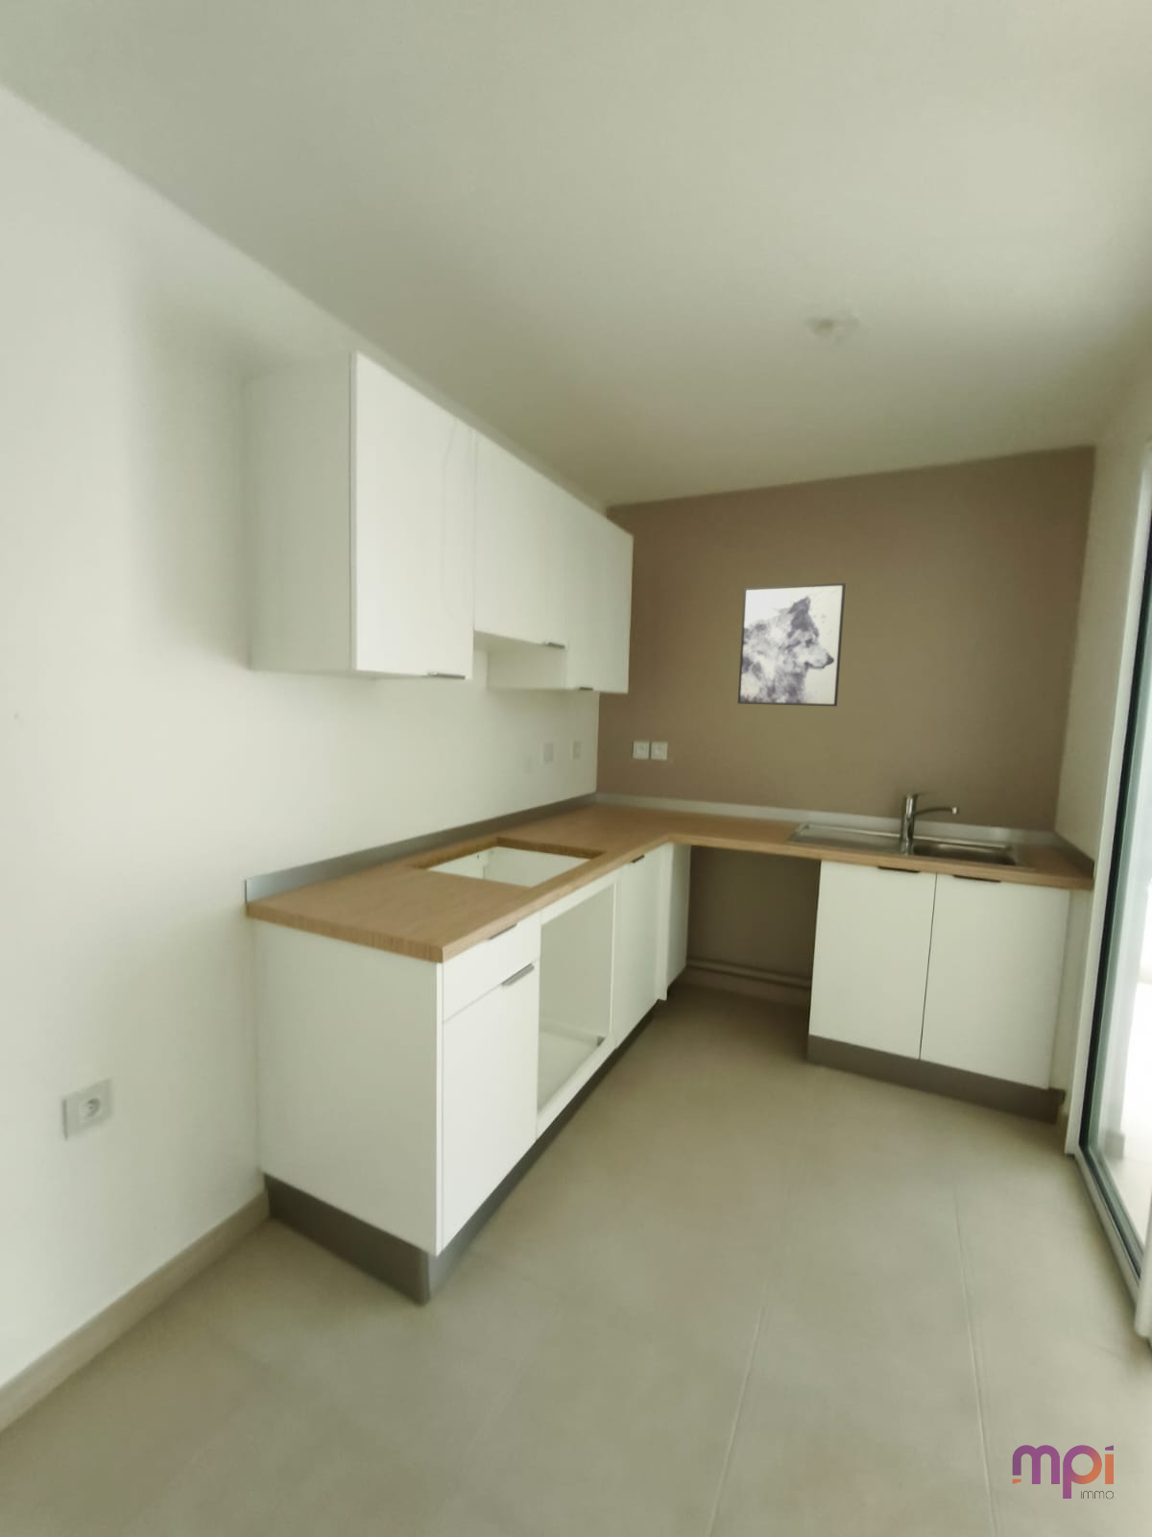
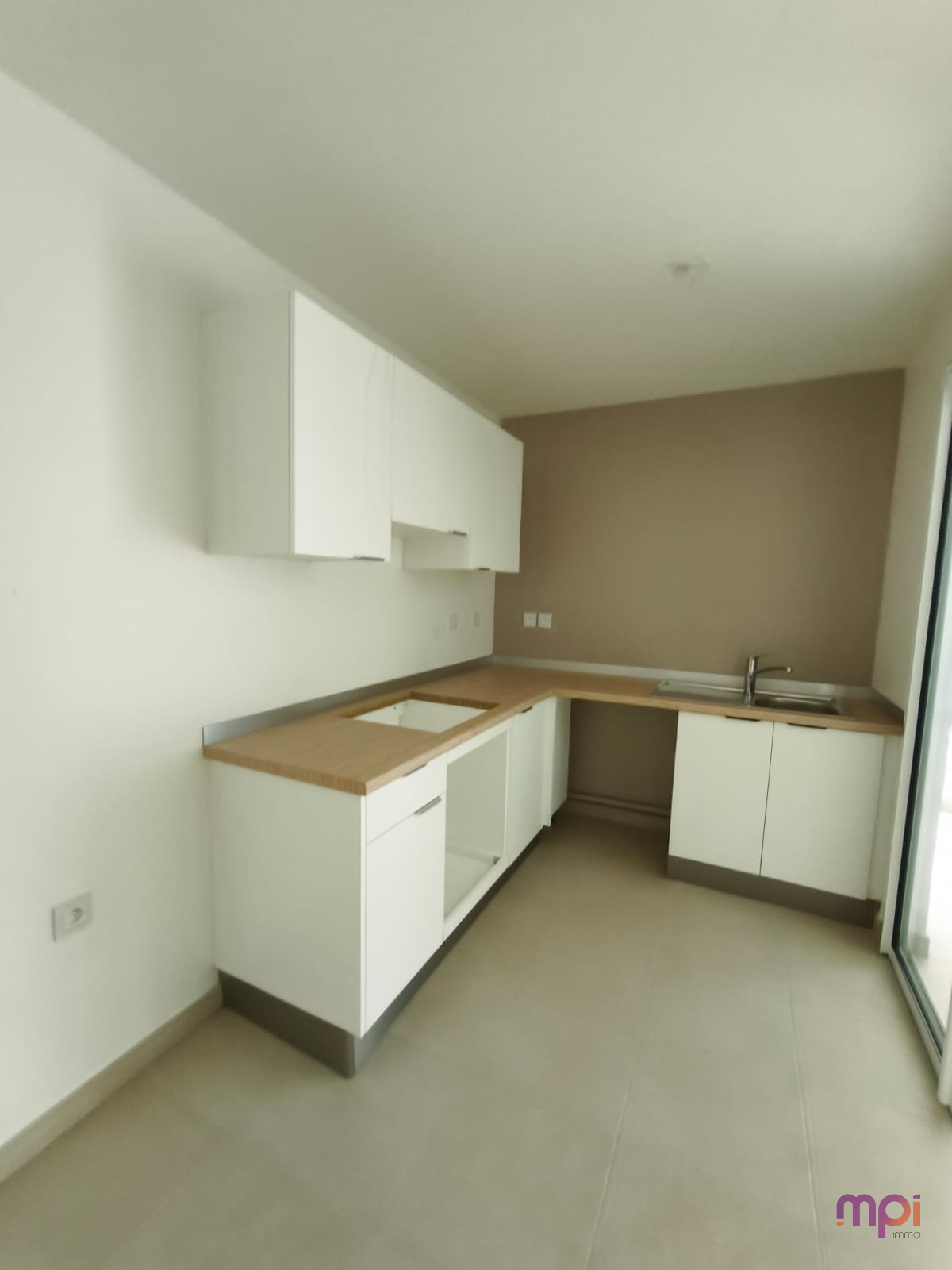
- wall art (789, 645)
